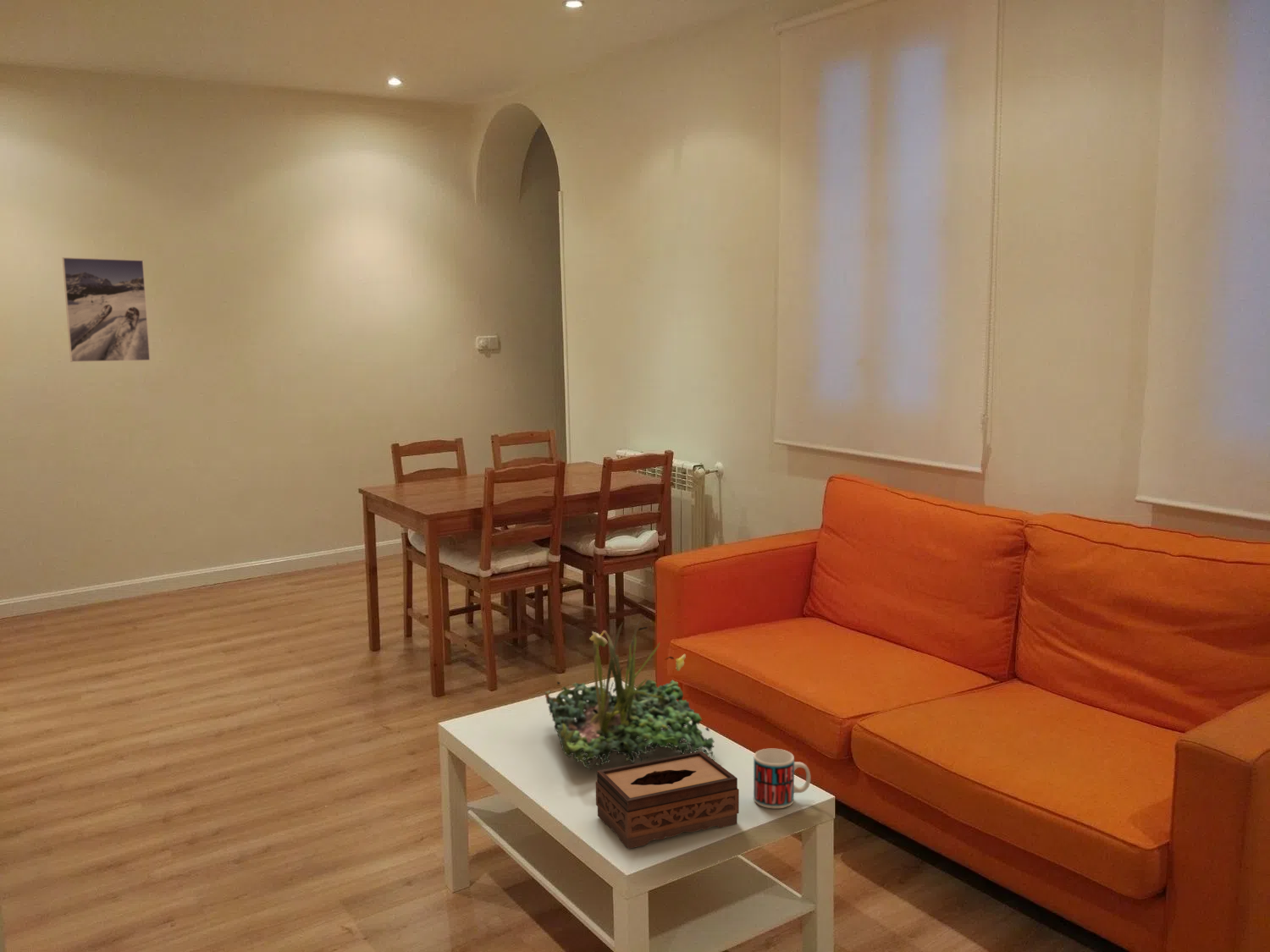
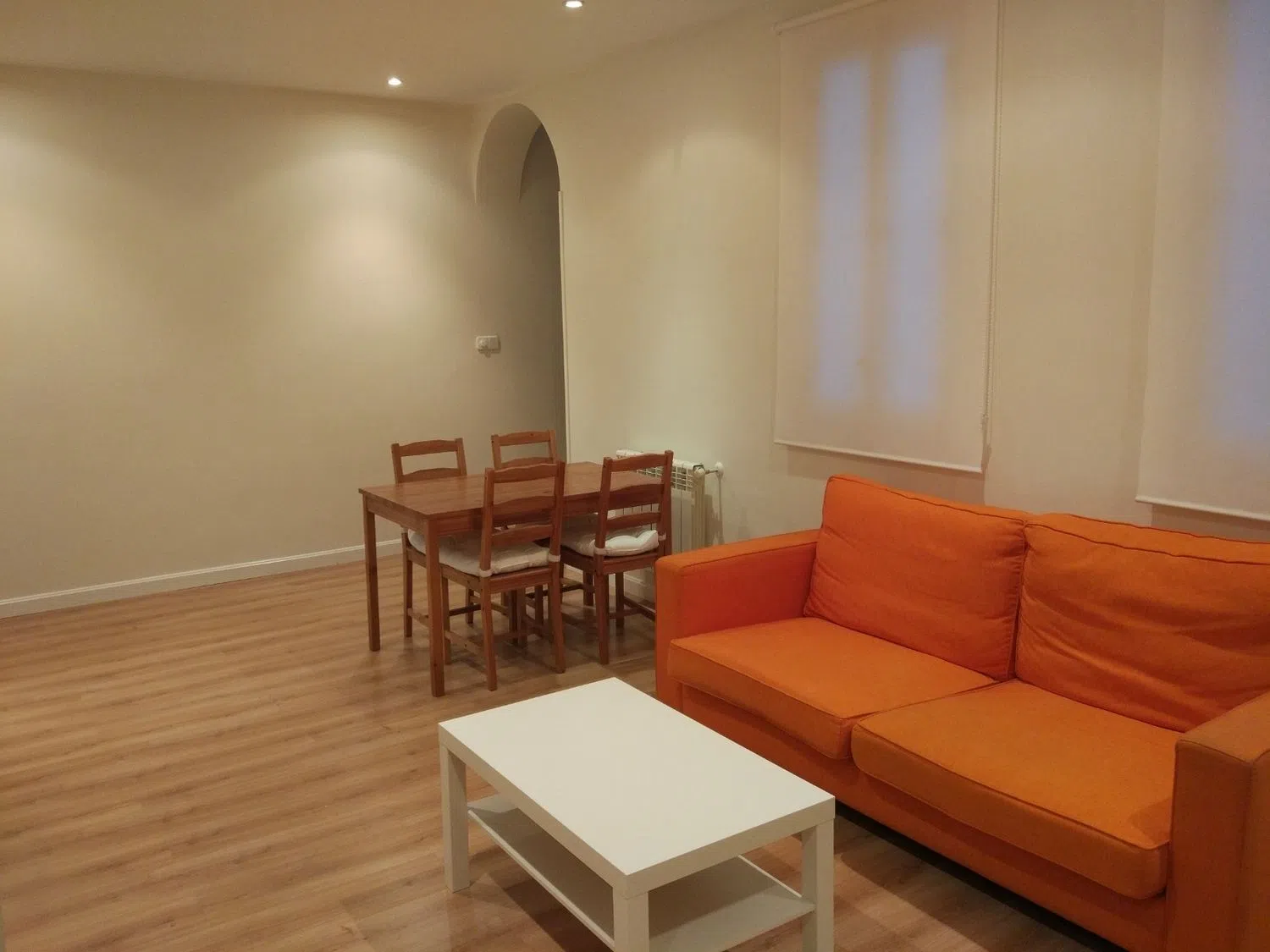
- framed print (107, 310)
- tissue box (666, 797)
- plant (626, 678)
- mug (780, 776)
